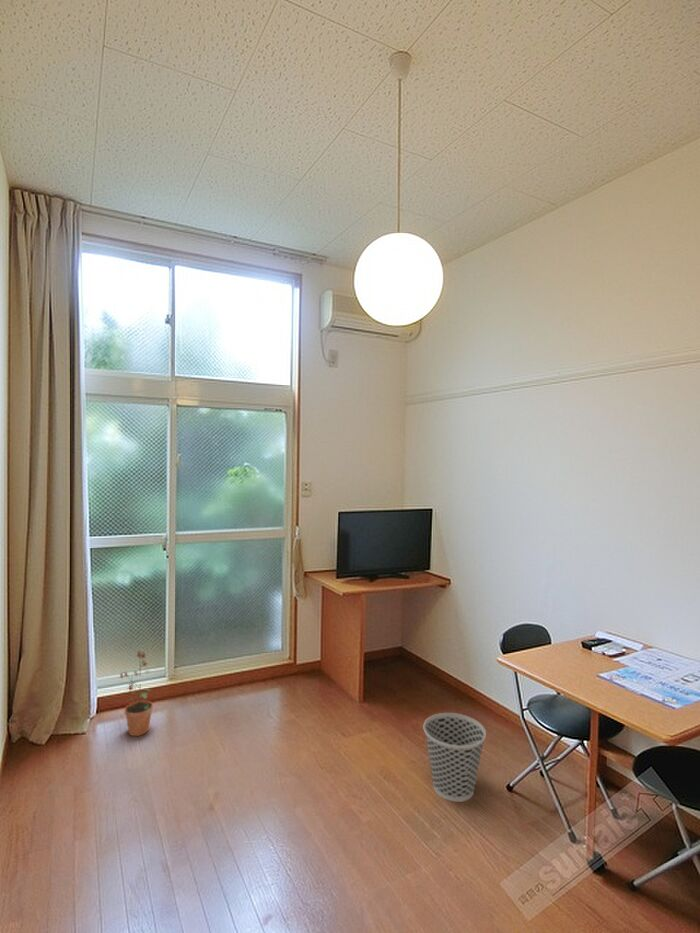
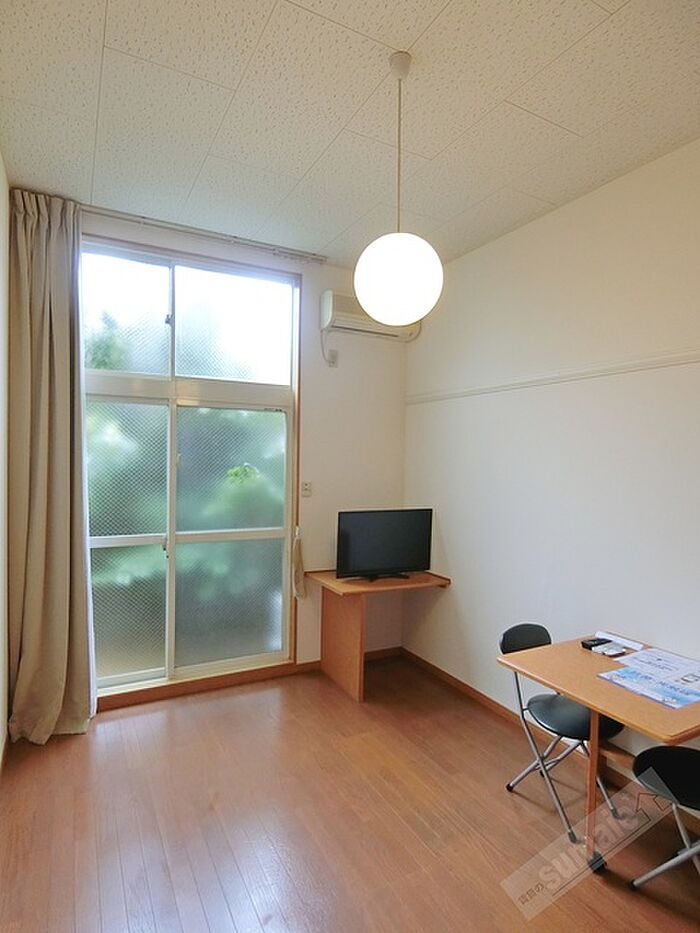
- wastebasket (453, 758)
- potted plant (136, 693)
